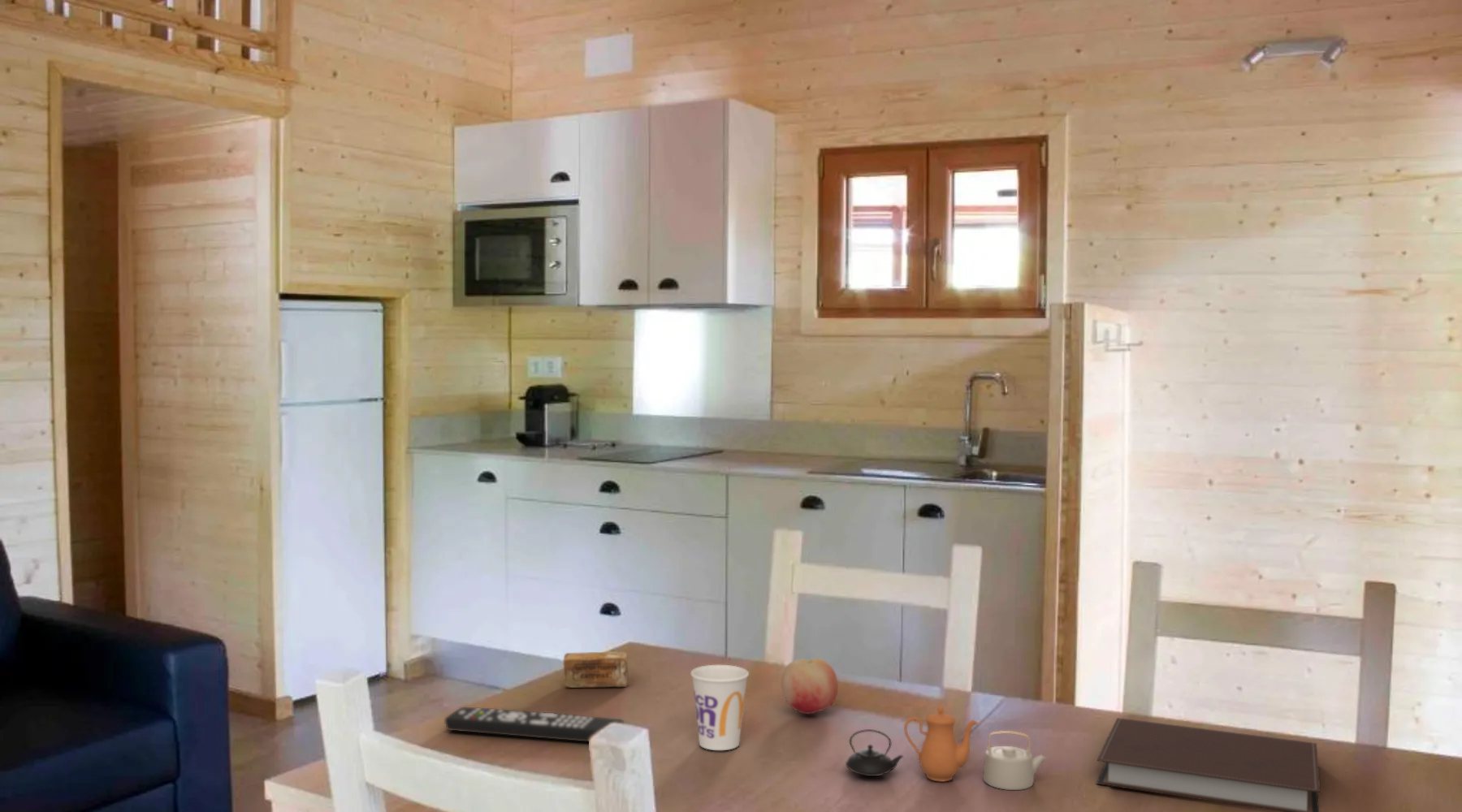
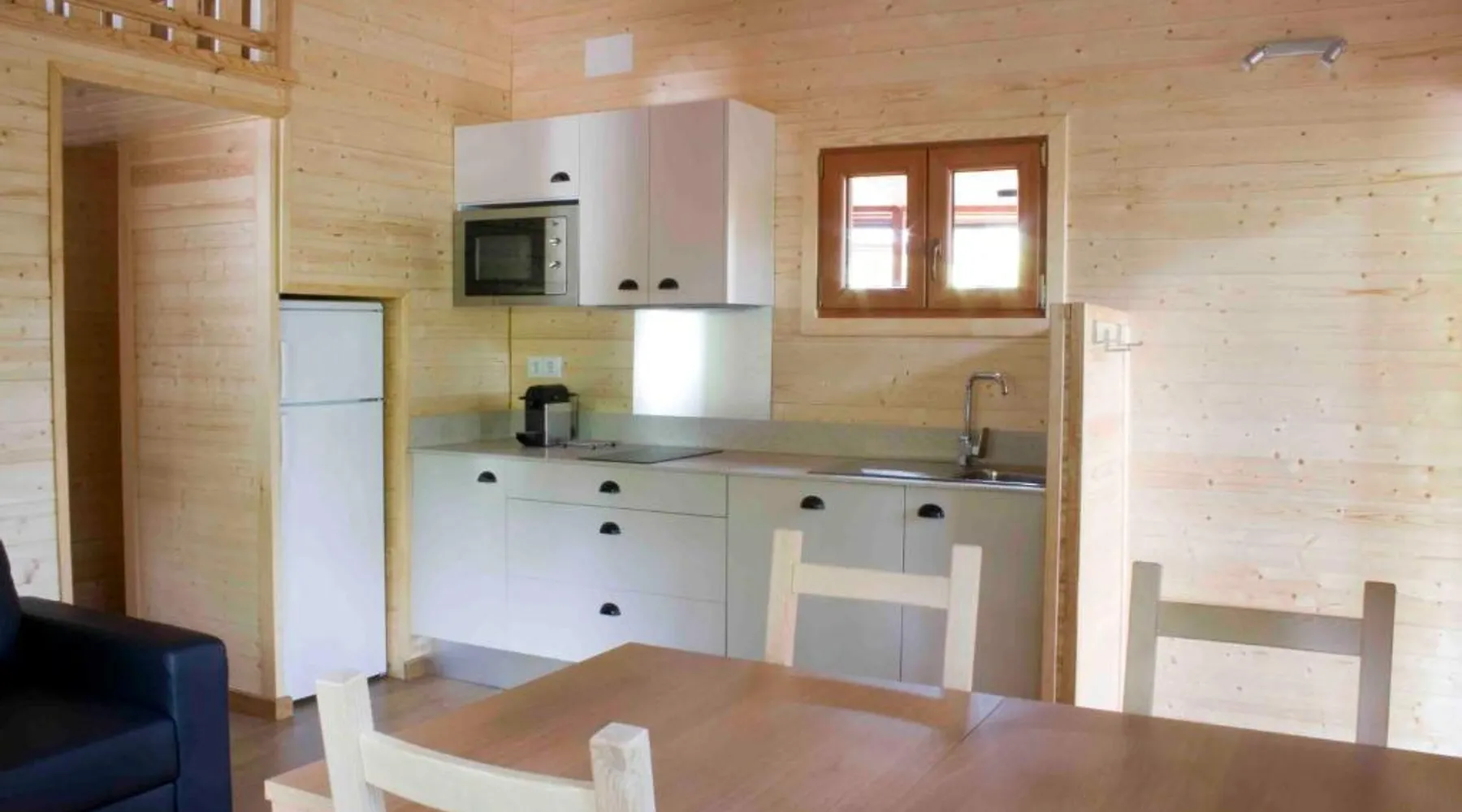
- fruit (809, 685)
- remote control (534, 725)
- soap bar (595, 669)
- cup (719, 708)
- notebook (1209, 762)
- teapot (945, 742)
